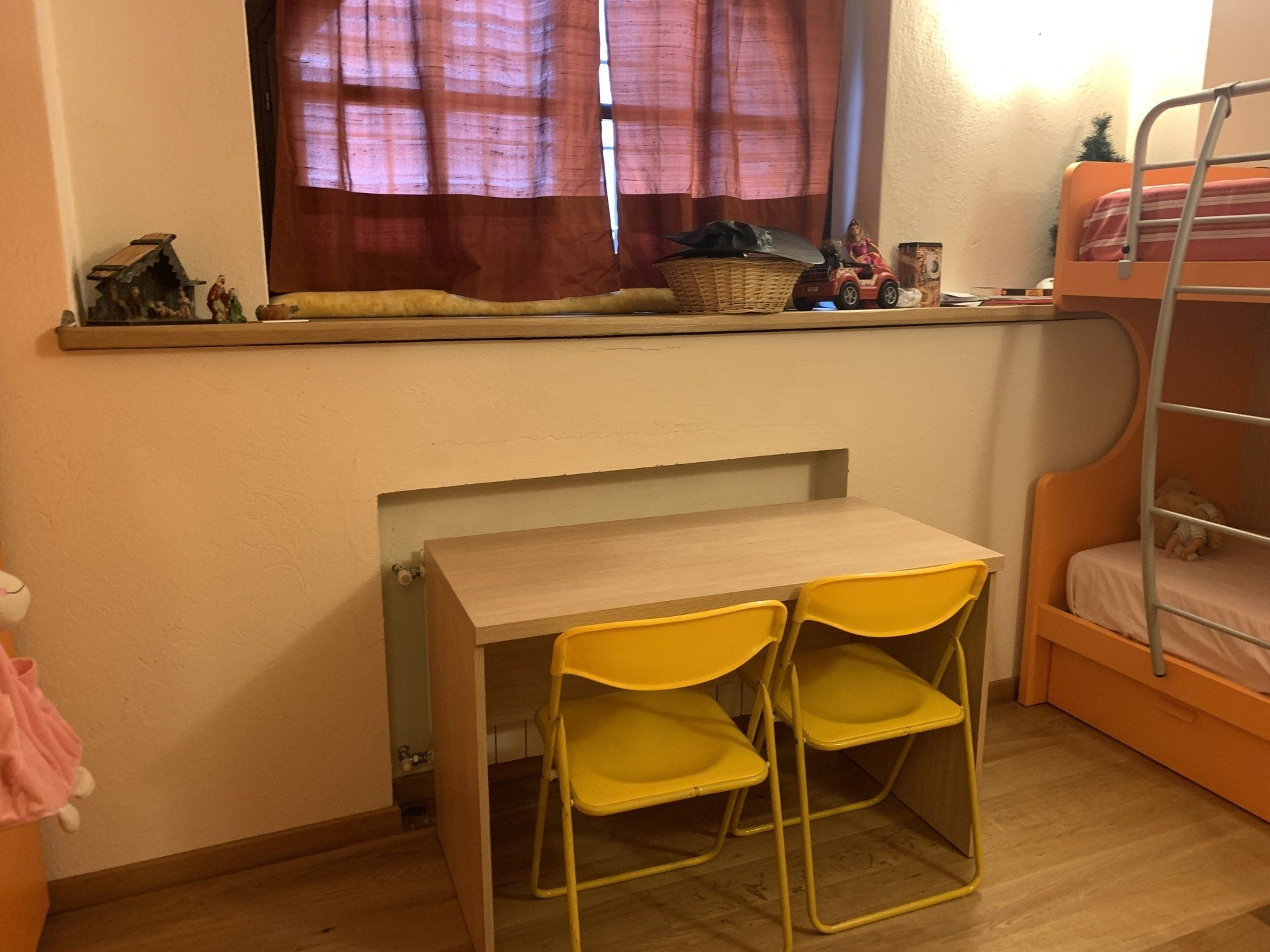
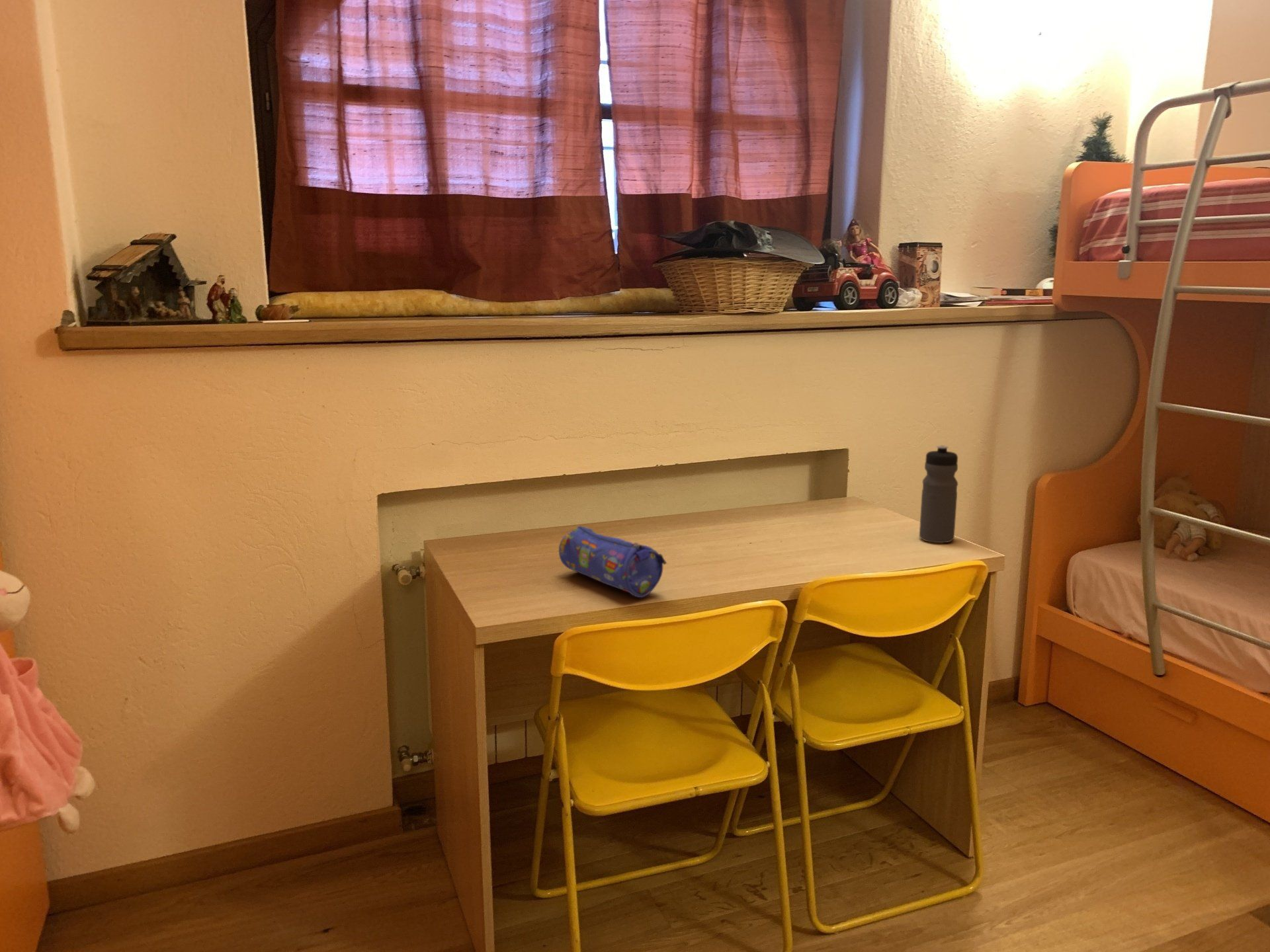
+ water bottle (939, 493)
+ pencil case (610, 558)
